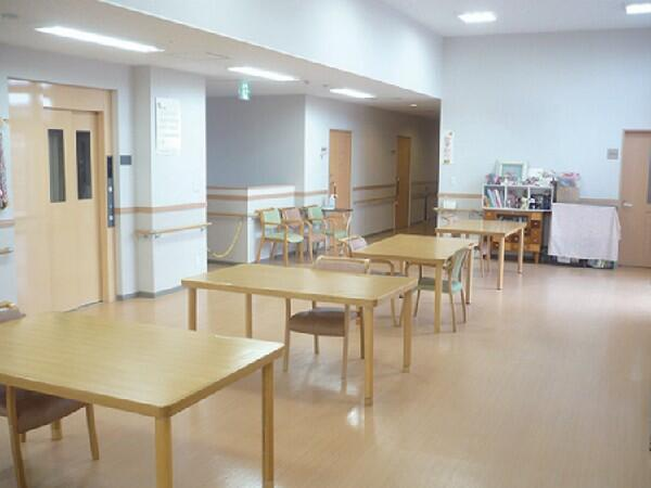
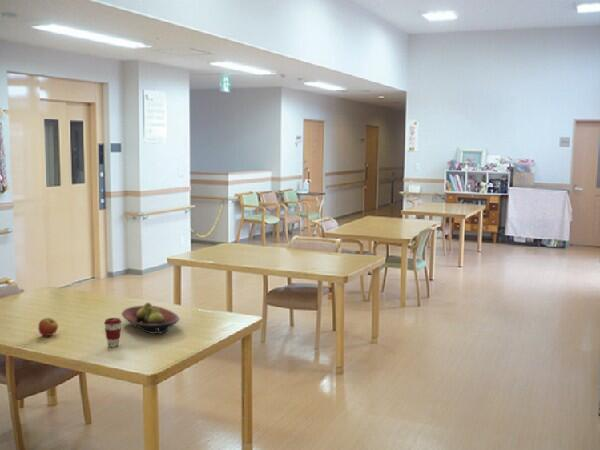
+ coffee cup (113, 332)
+ apple (48, 326)
+ fruit bowl (150, 316)
